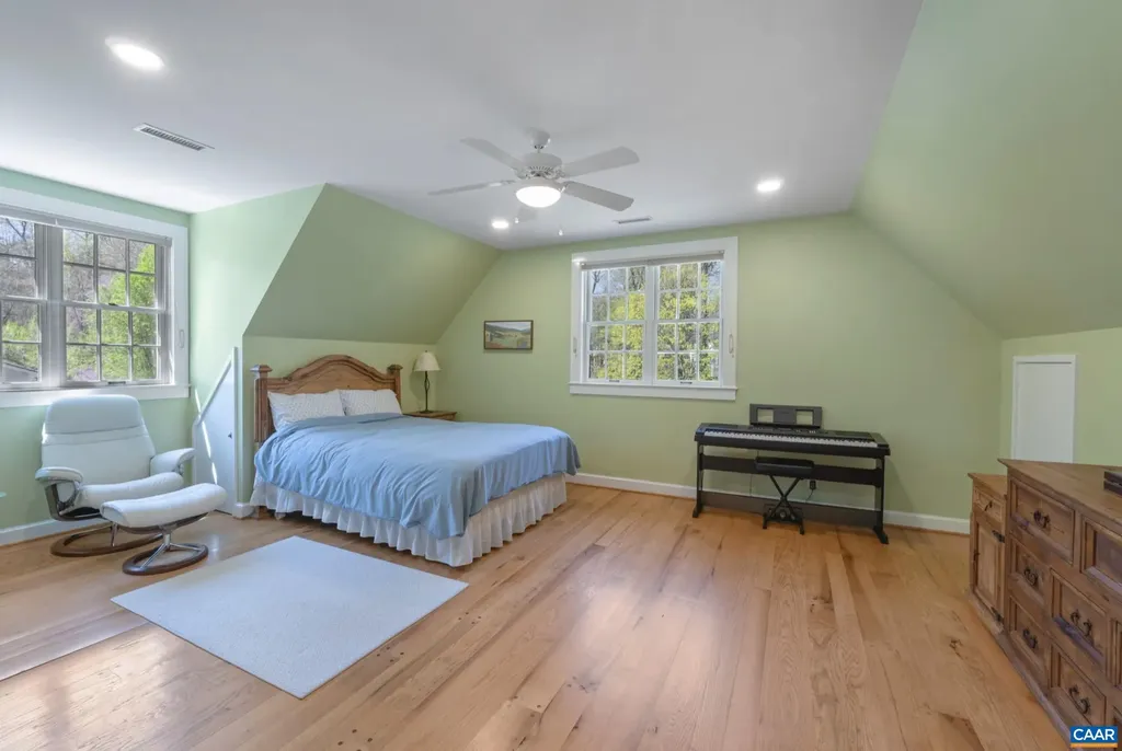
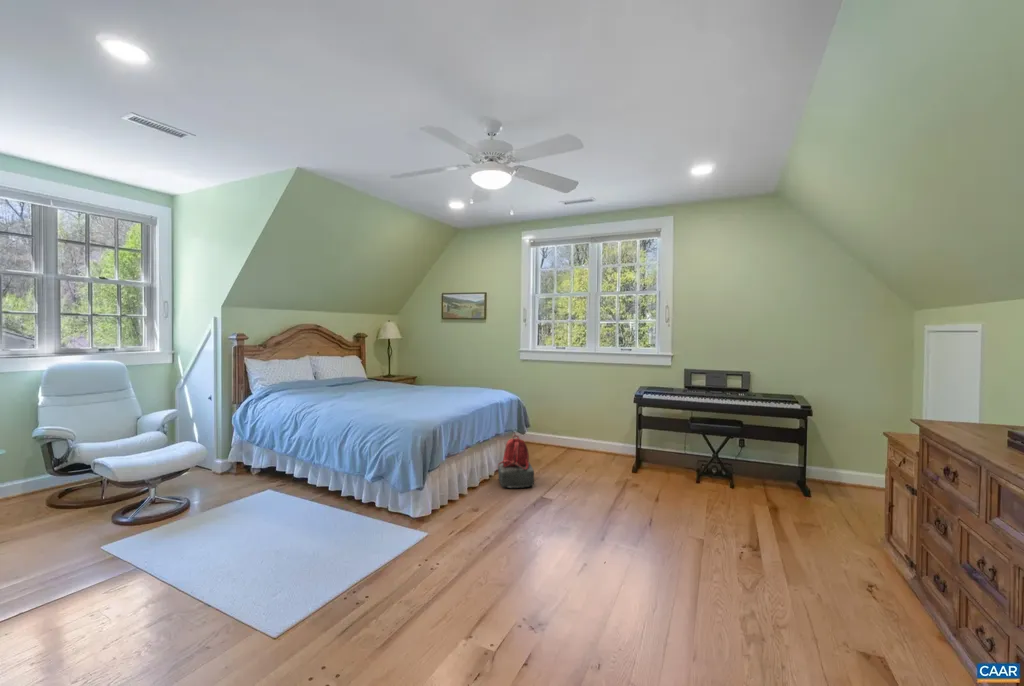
+ backpack (515, 458)
